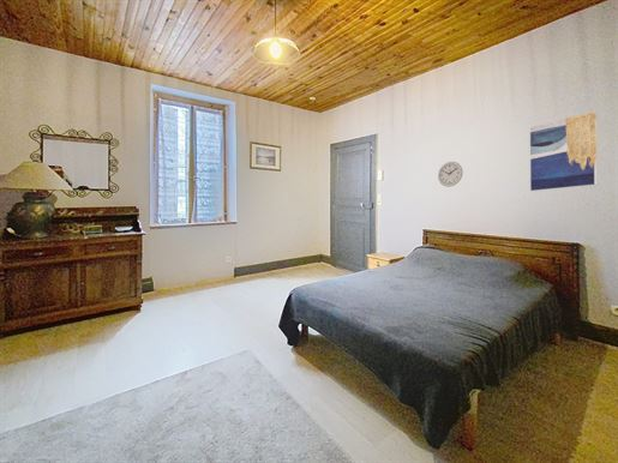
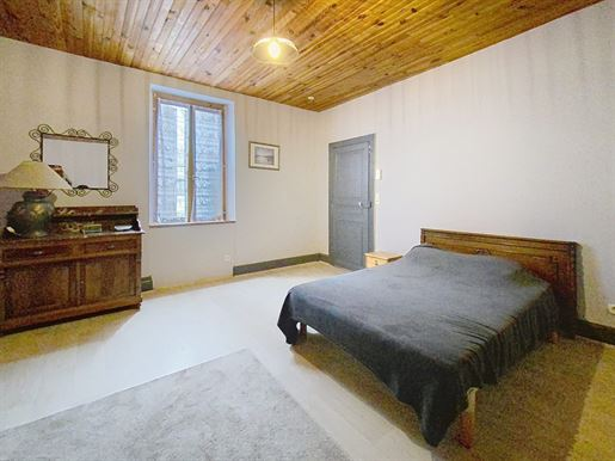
- wall art (560, 154)
- wall clock (449, 174)
